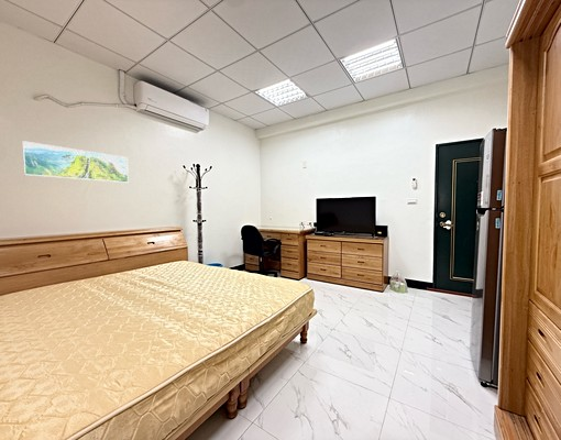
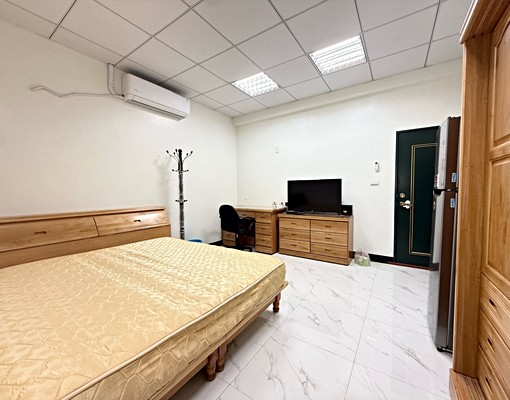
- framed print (82, 164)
